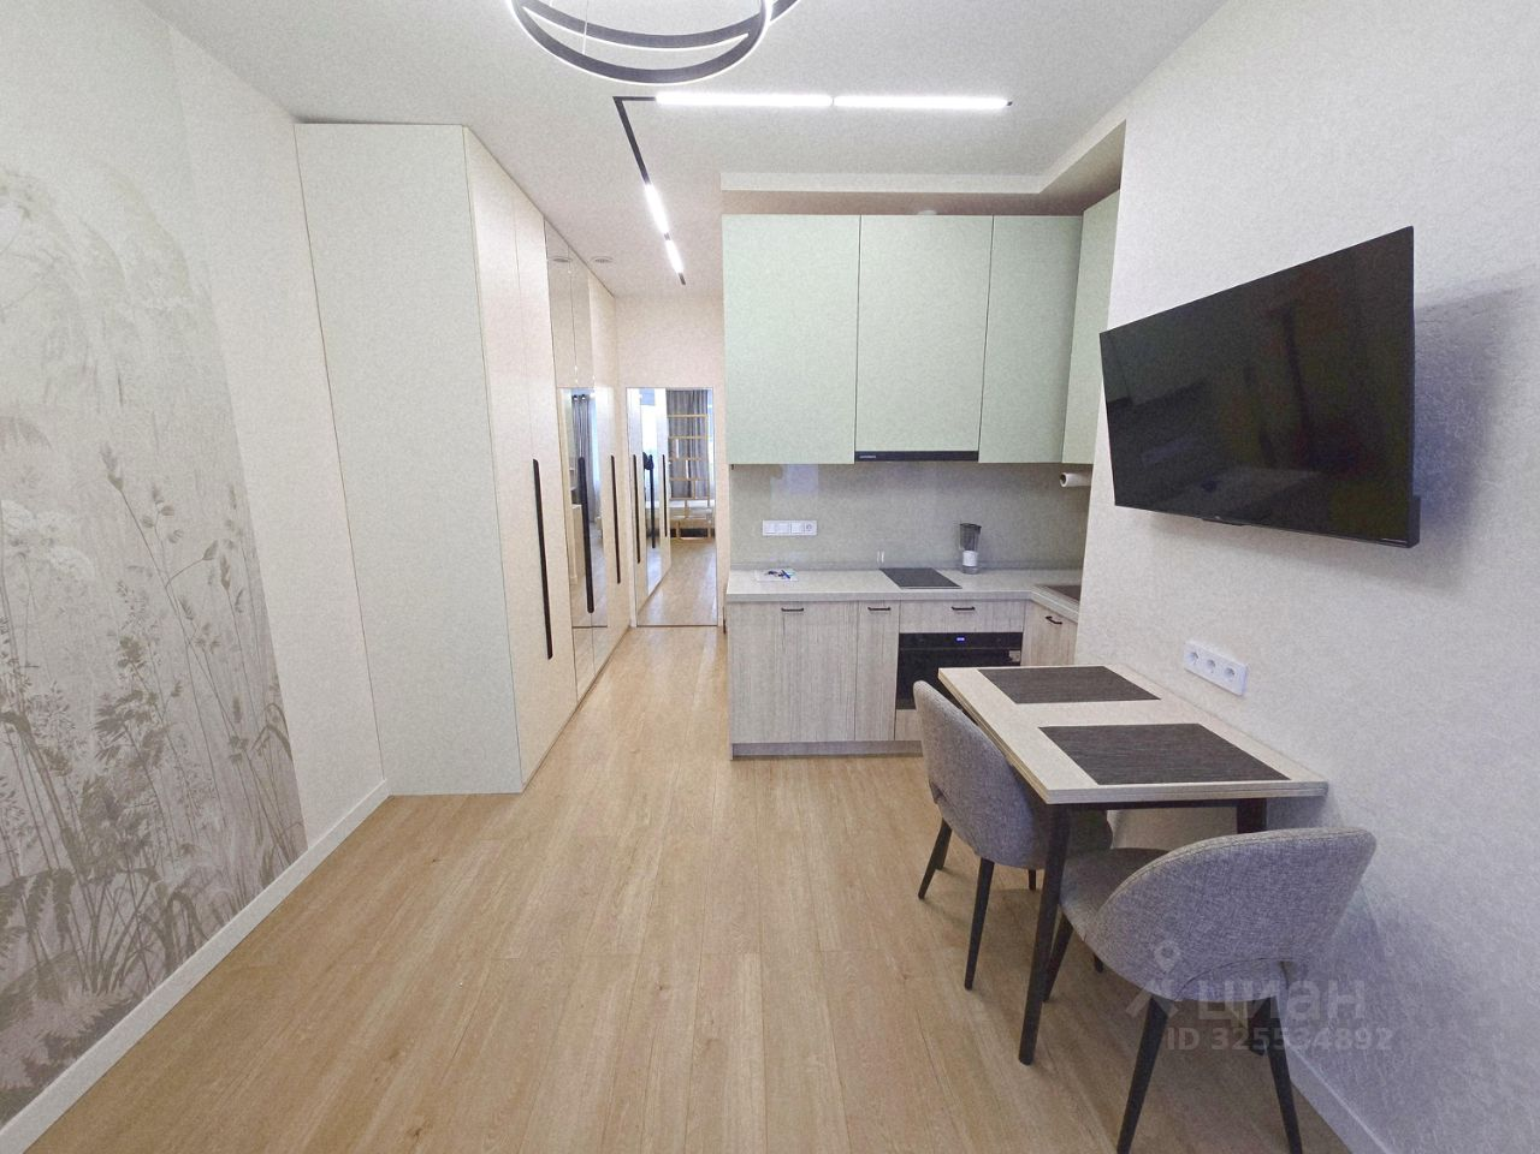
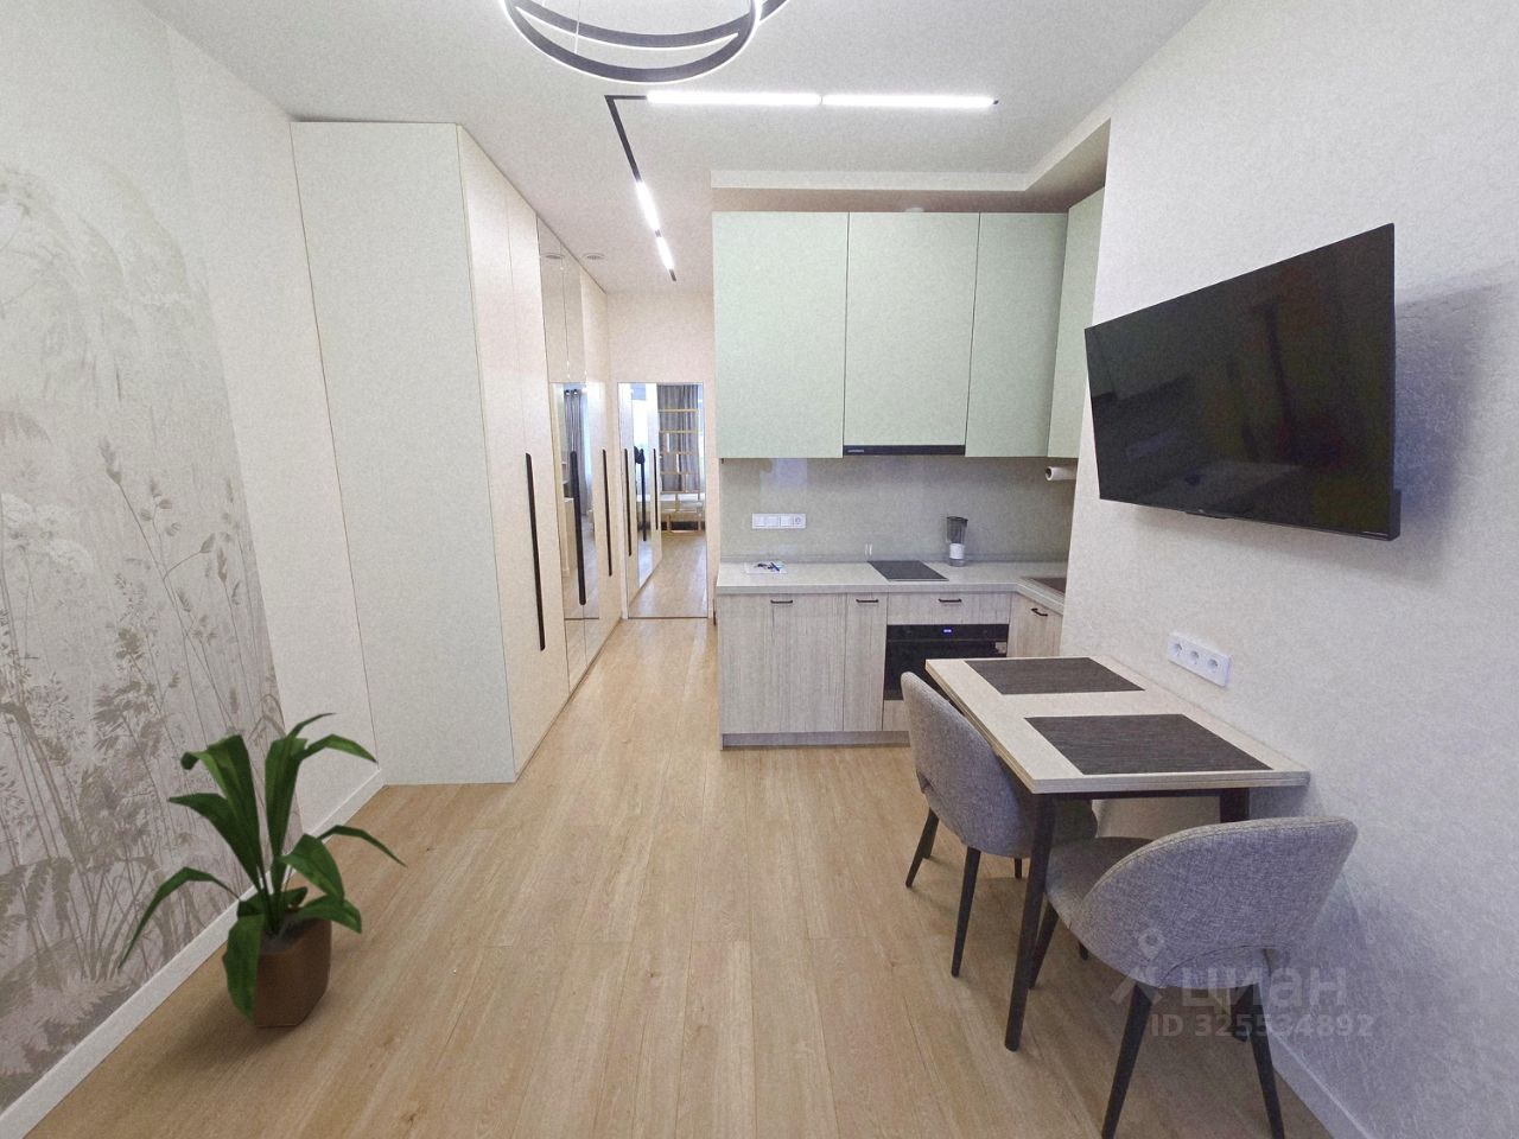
+ house plant (293, 847)
